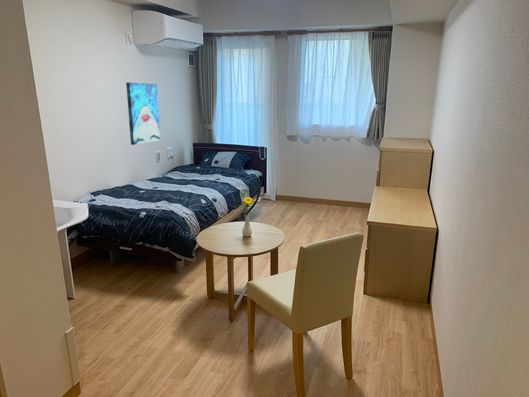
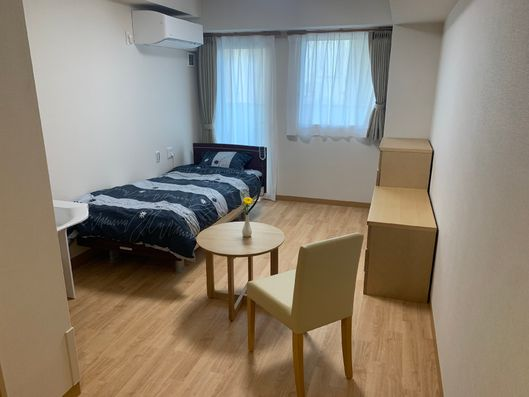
- wall art (144, 113)
